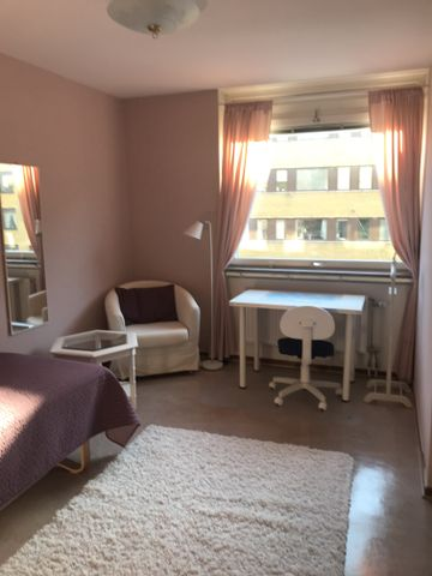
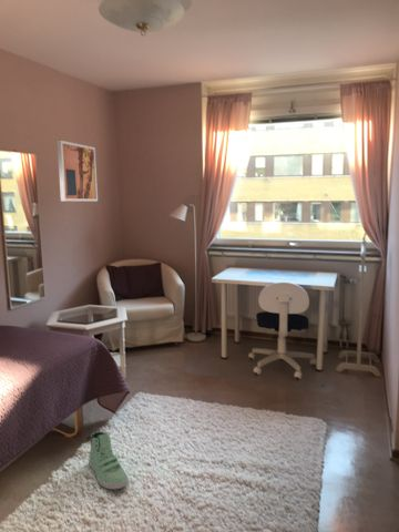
+ wall art (79, 173)
+ sneaker (106, 457)
